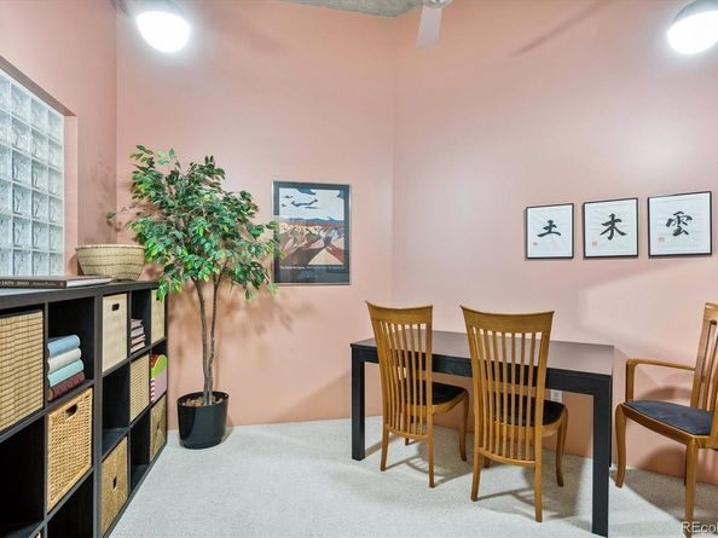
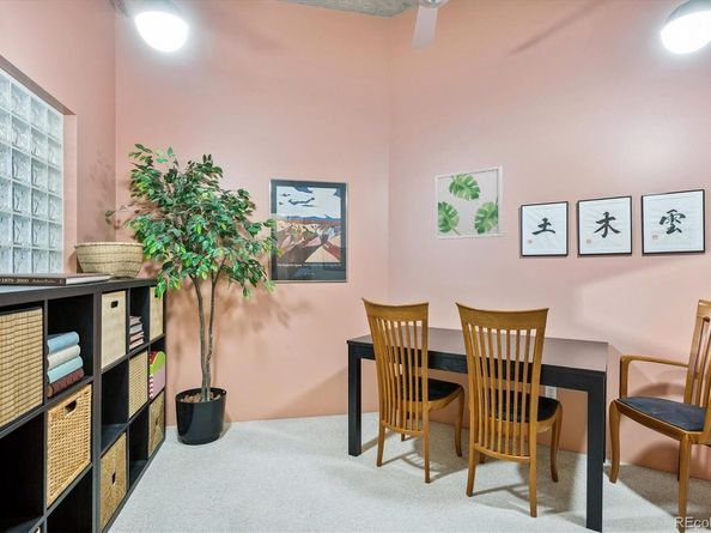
+ wall art (467, 204)
